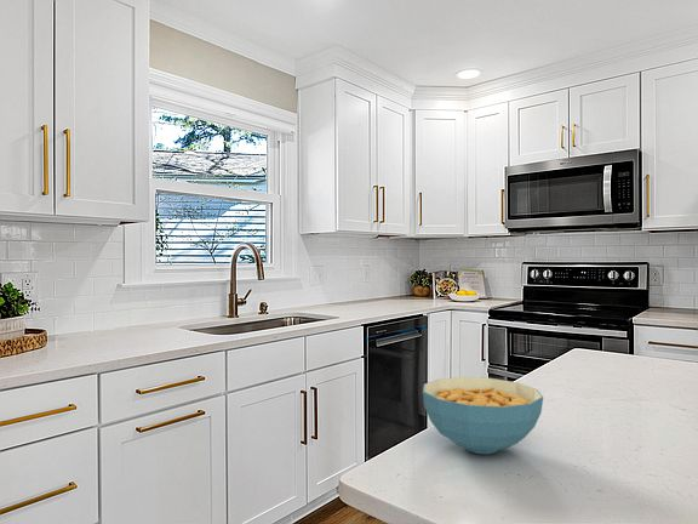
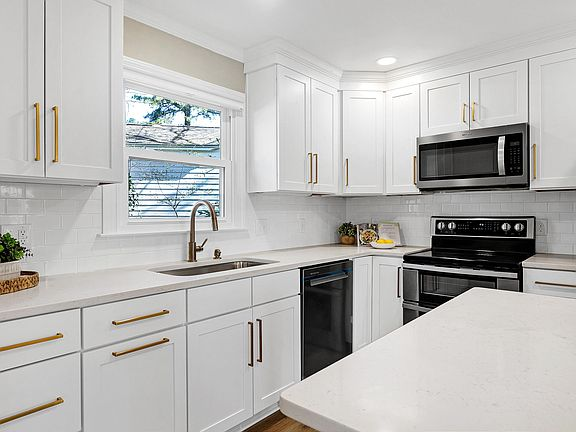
- cereal bowl (480, 418)
